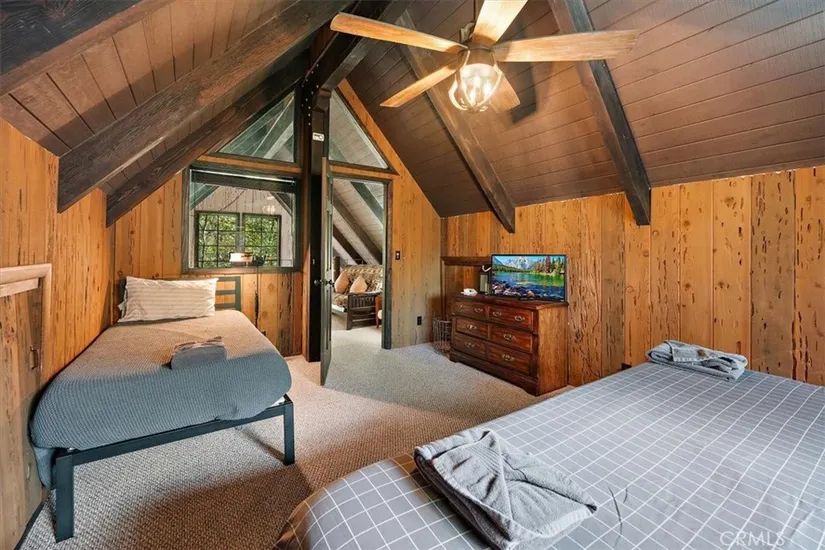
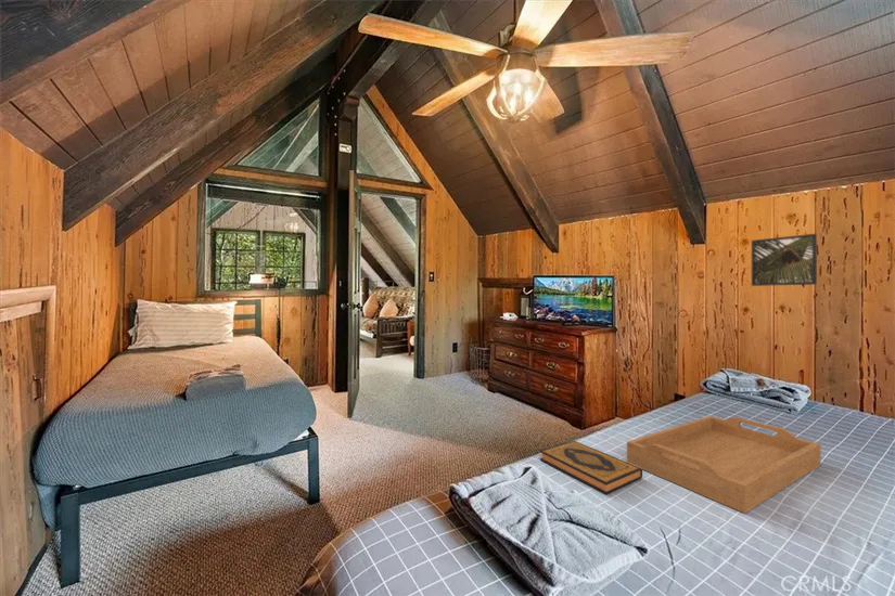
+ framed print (782, 261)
+ serving tray (723, 450)
+ hardback book (588, 463)
